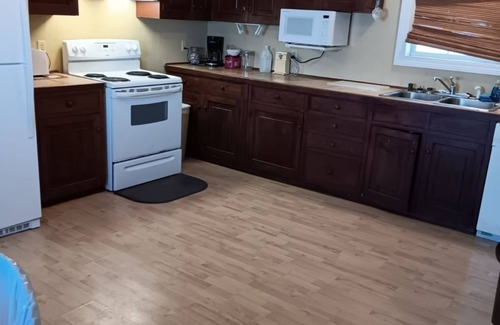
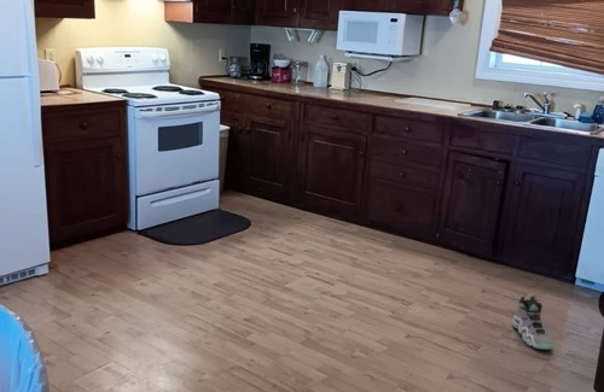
+ sneaker (533, 317)
